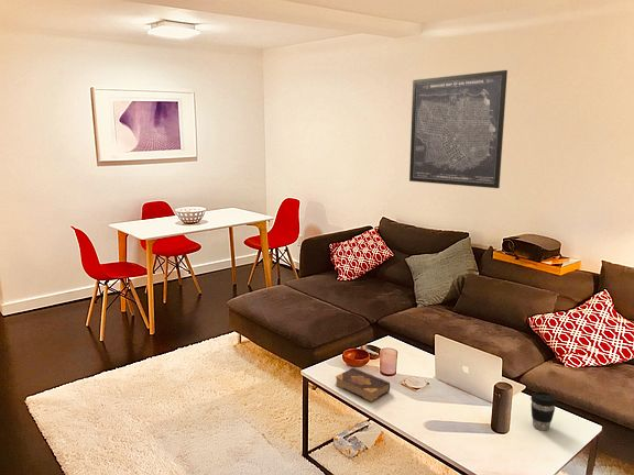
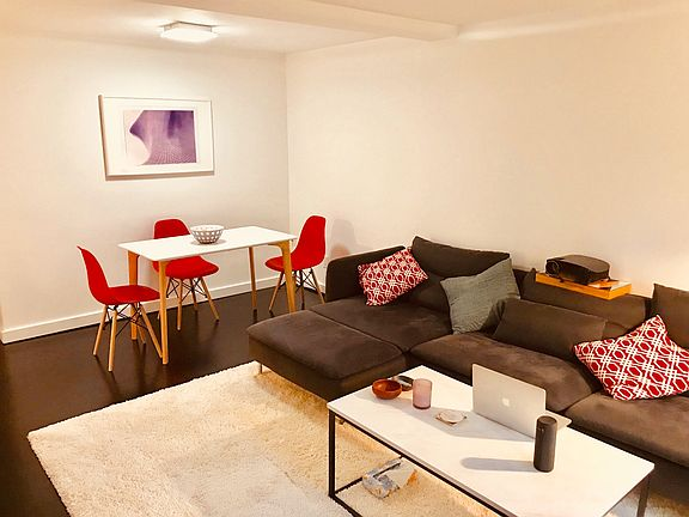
- book (359, 382)
- wall art (453, 131)
- coffee cup (542, 411)
